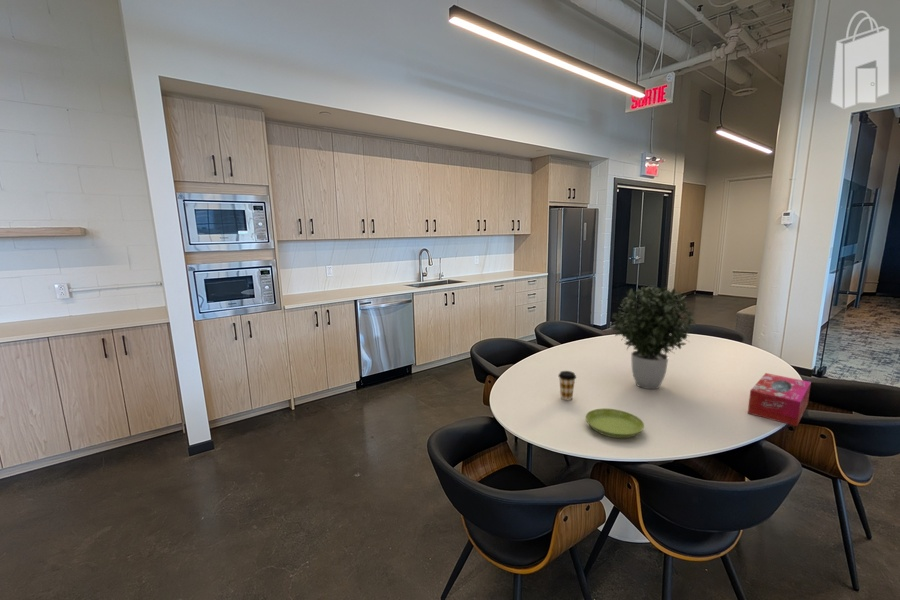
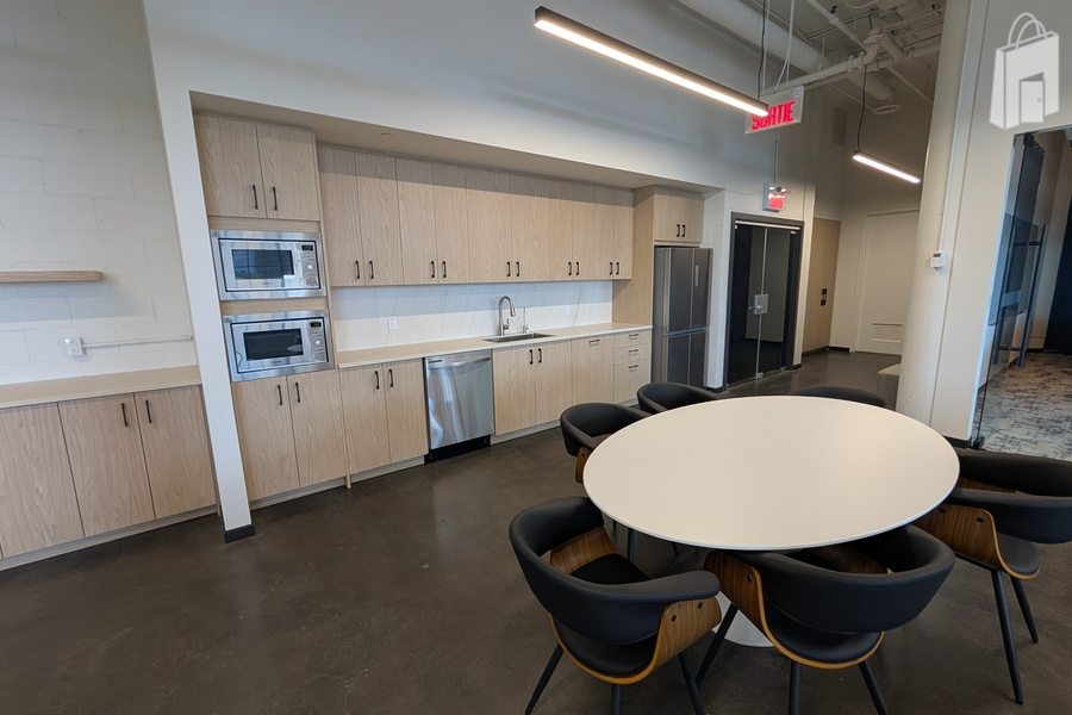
- coffee cup (566, 385)
- potted plant (651, 336)
- saucer (613, 424)
- tissue box (779, 397)
